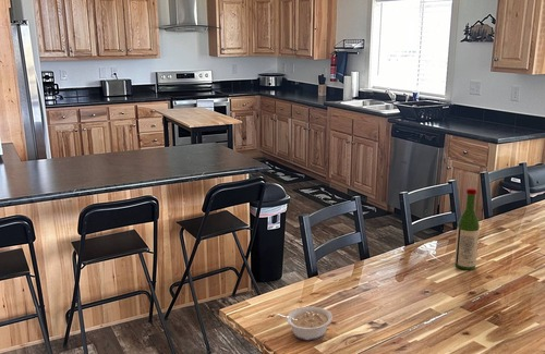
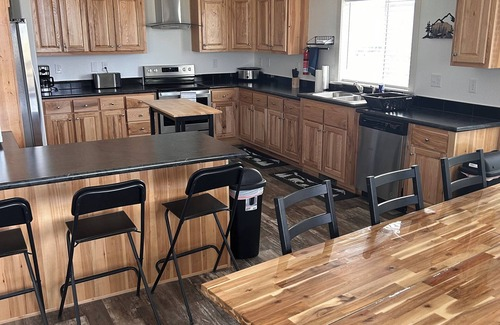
- wine bottle (468, 228)
- legume (307, 324)
